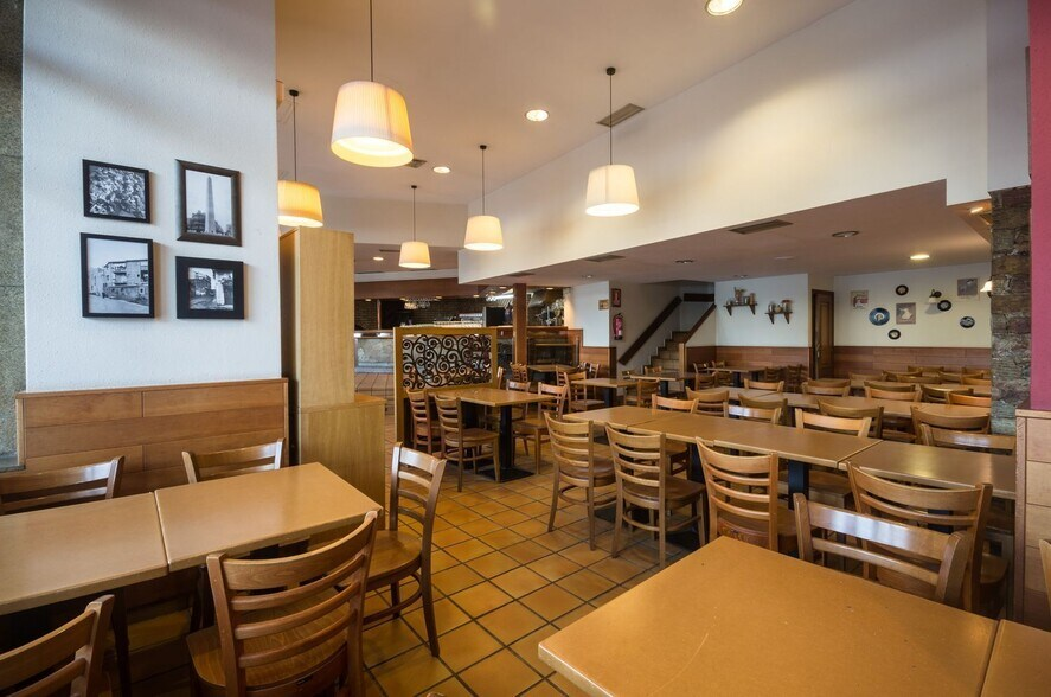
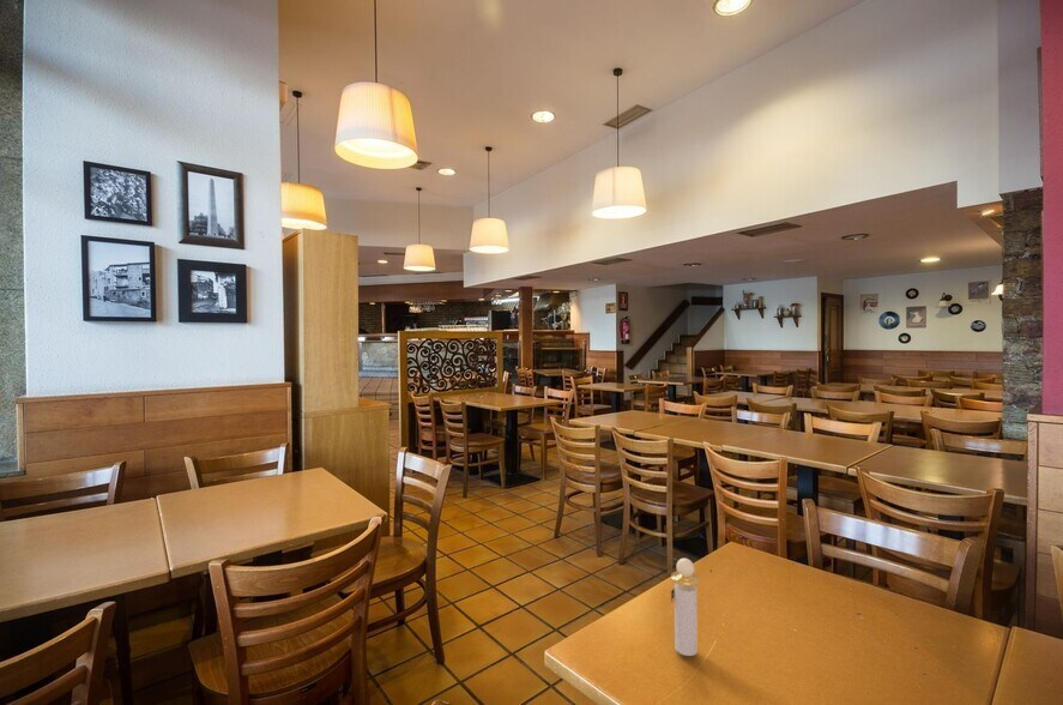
+ perfume bottle (685, 605)
